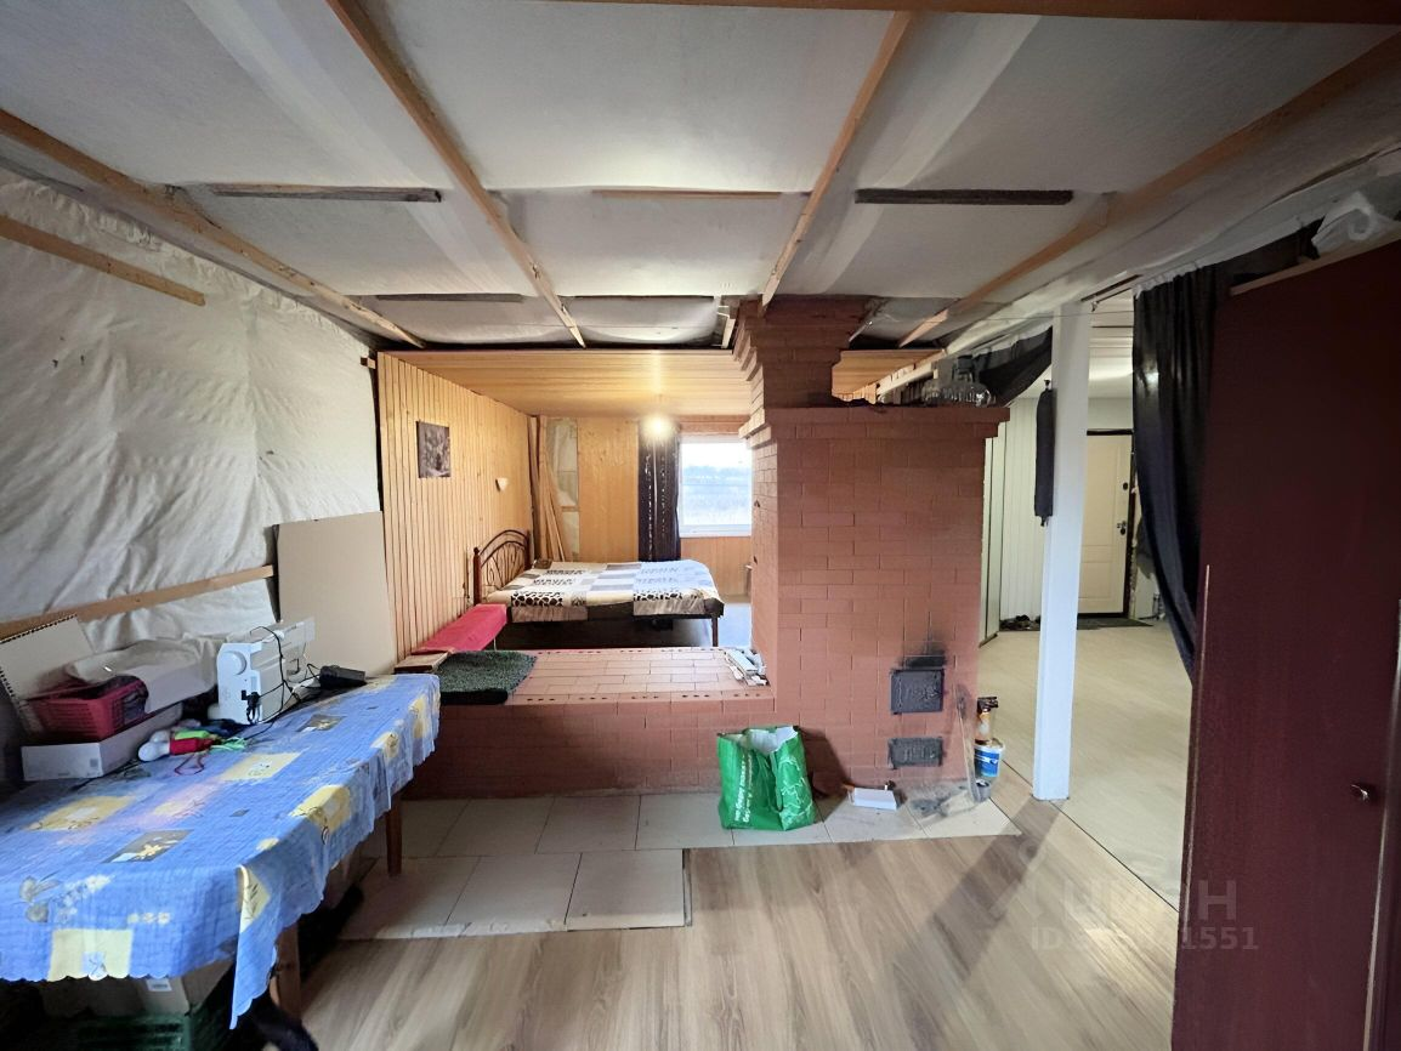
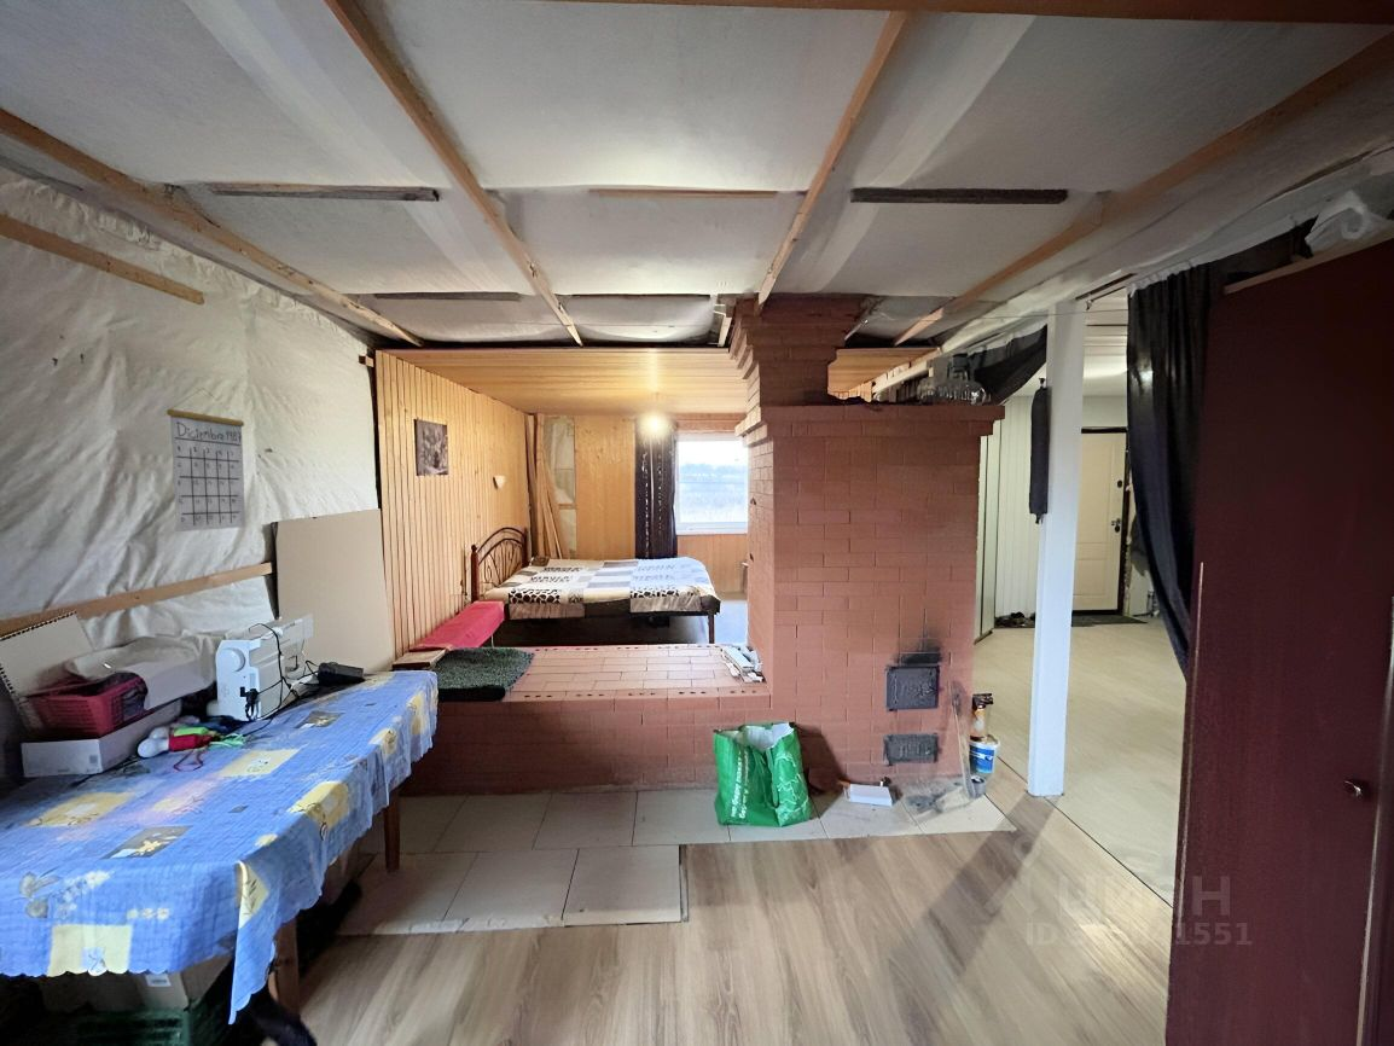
+ calendar (209, 458)
